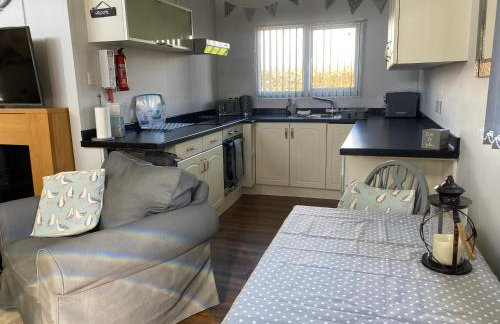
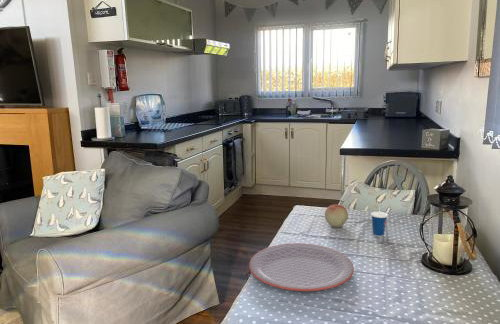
+ plate (300, 267)
+ fruit (336, 215)
+ cup (379, 218)
